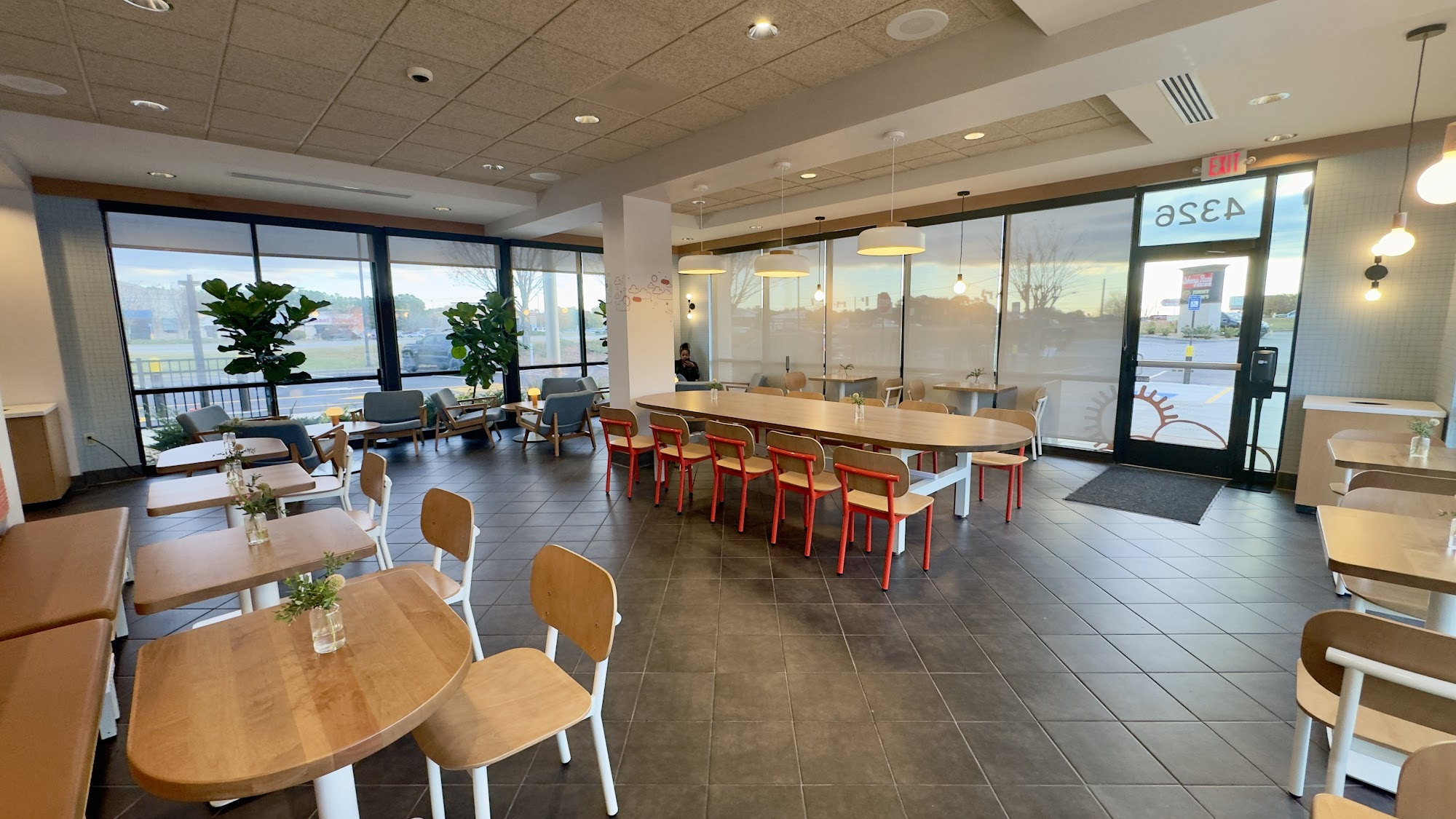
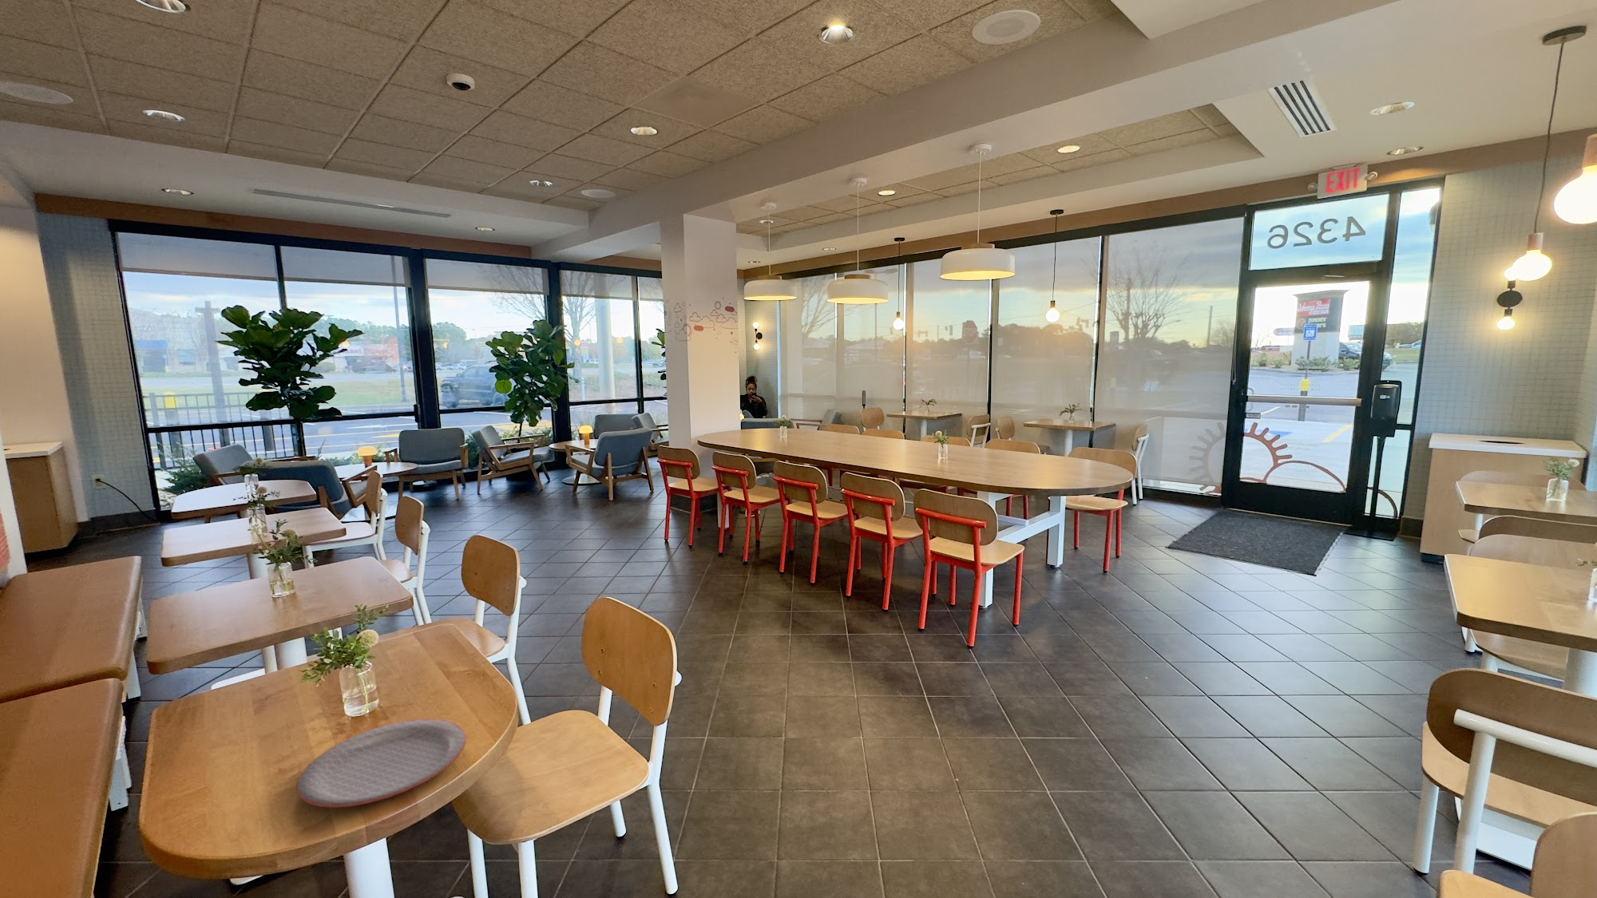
+ plate (386, 762)
